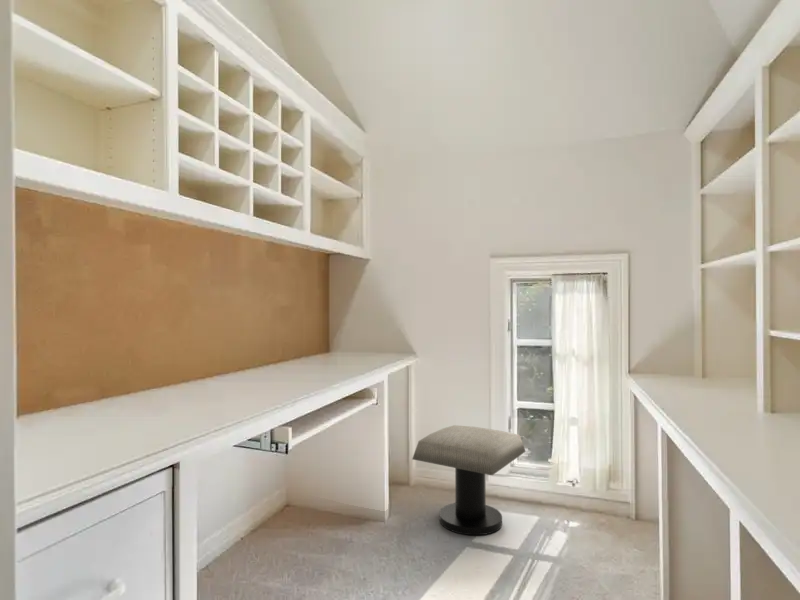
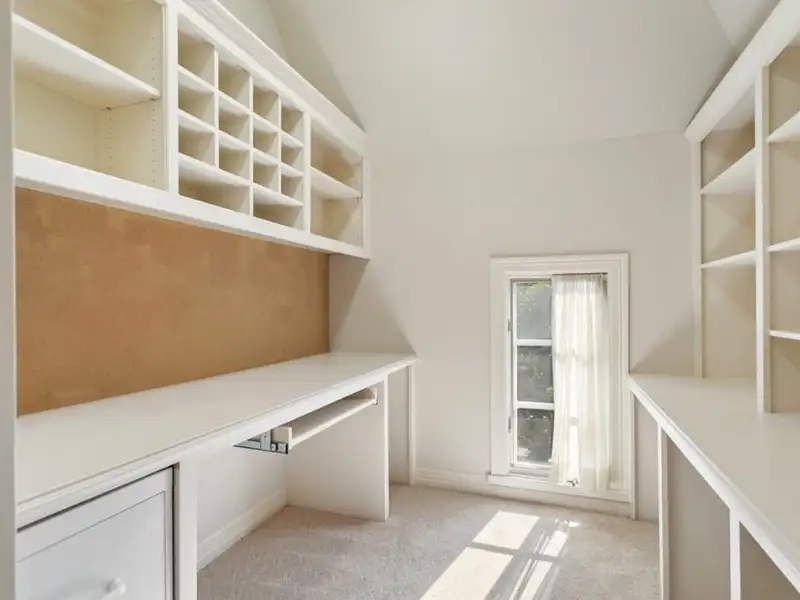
- stool (470, 476)
